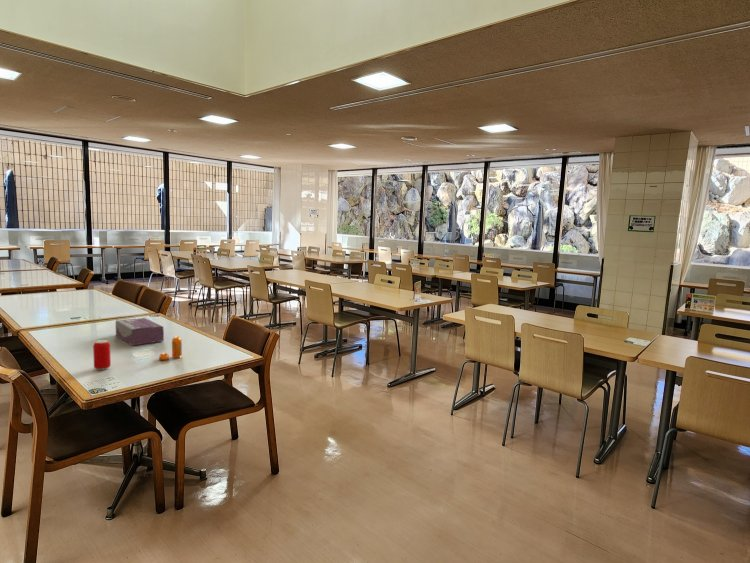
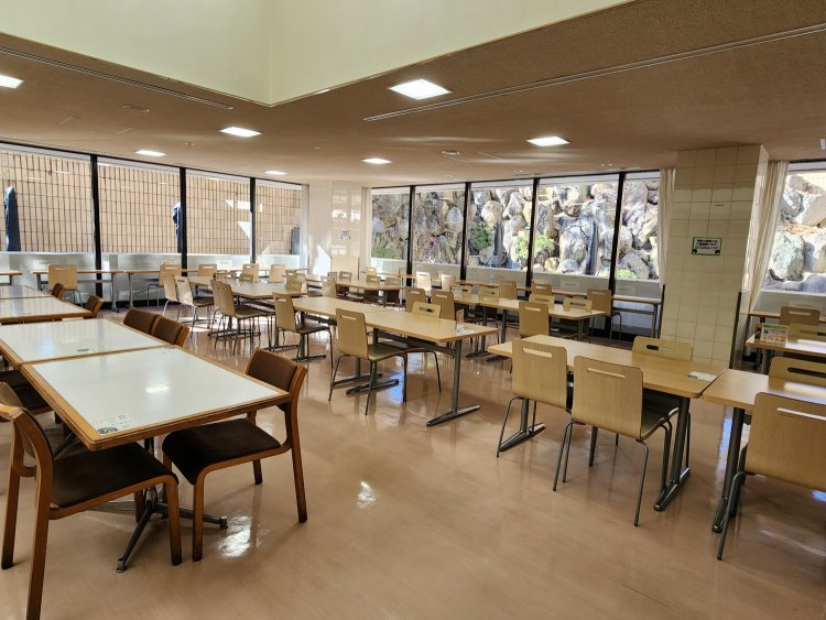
- tissue box (139, 330)
- pepper shaker (172, 347)
- beverage can (102, 354)
